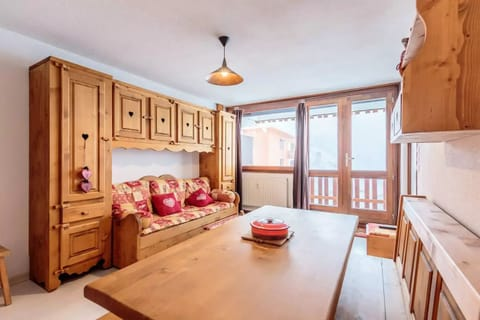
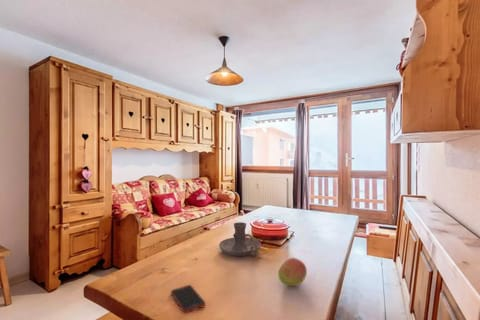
+ cell phone (187, 297)
+ candle holder (242, 239)
+ fruit (292, 272)
